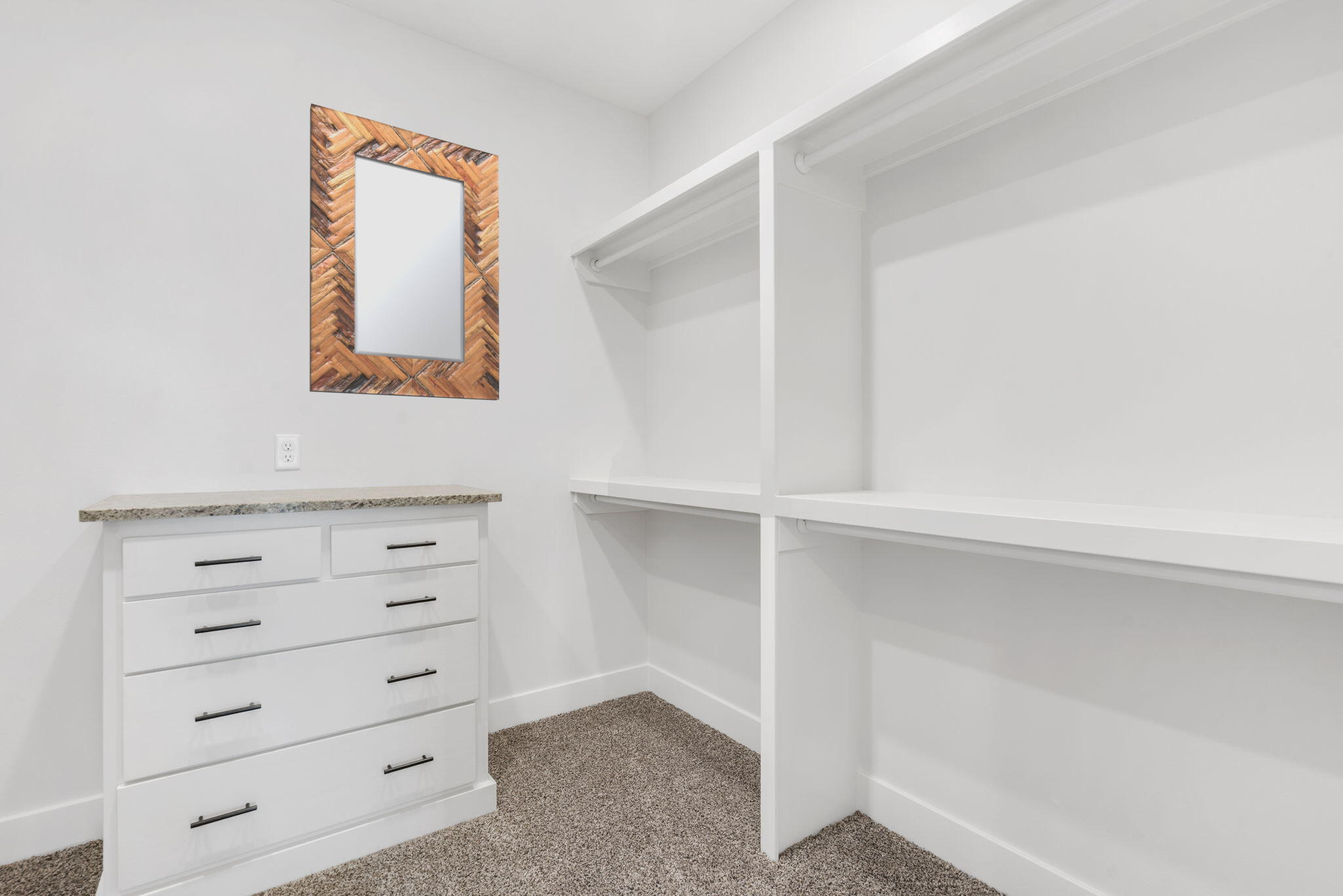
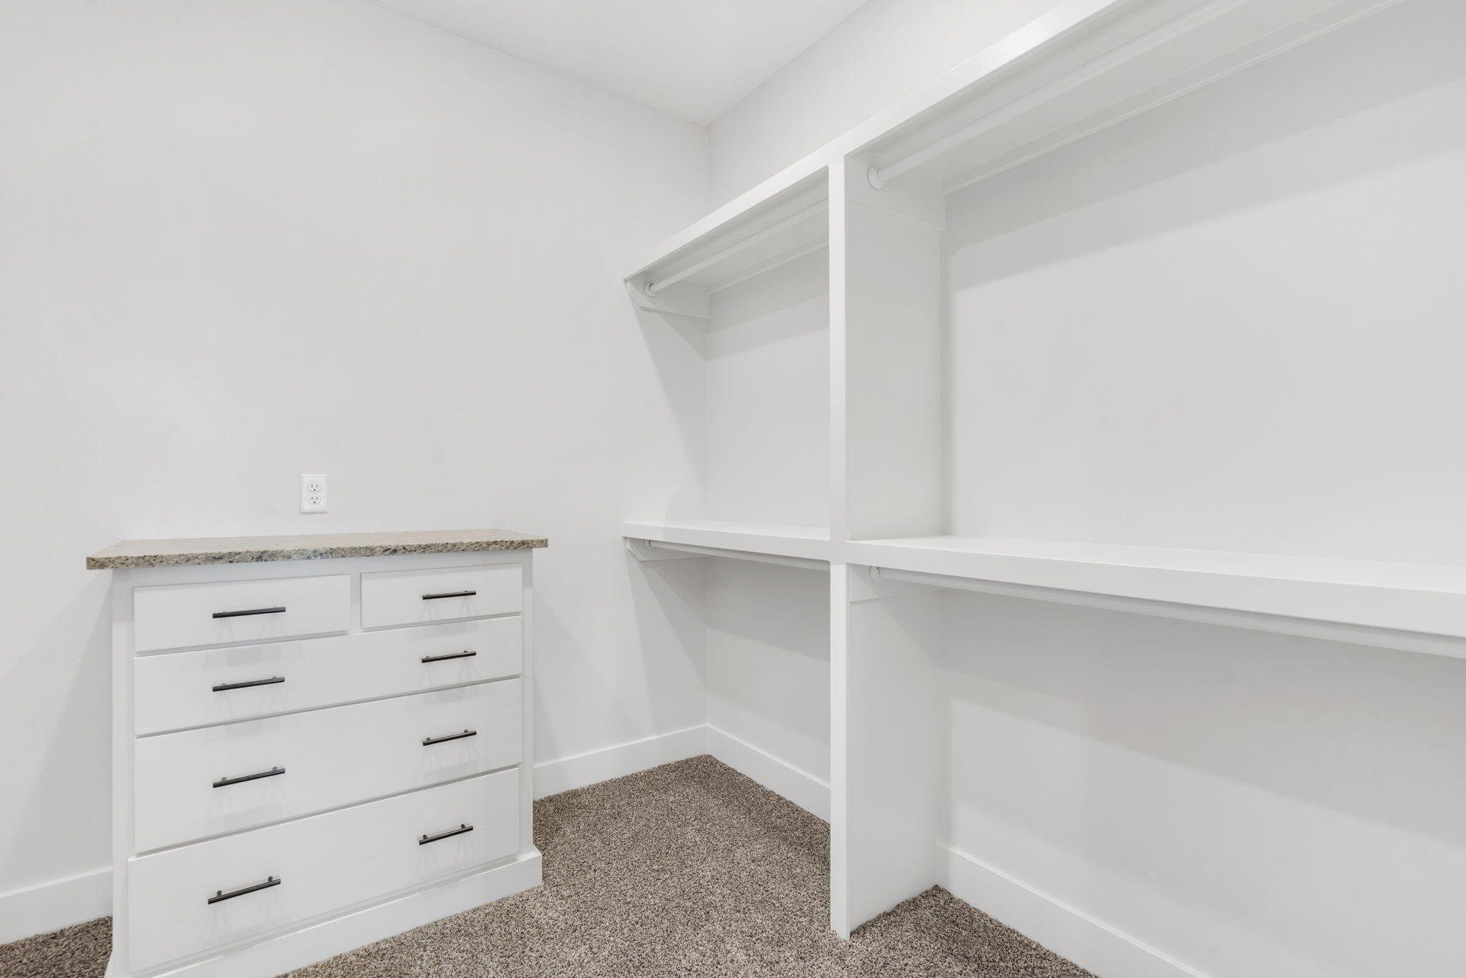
- home mirror (411, 264)
